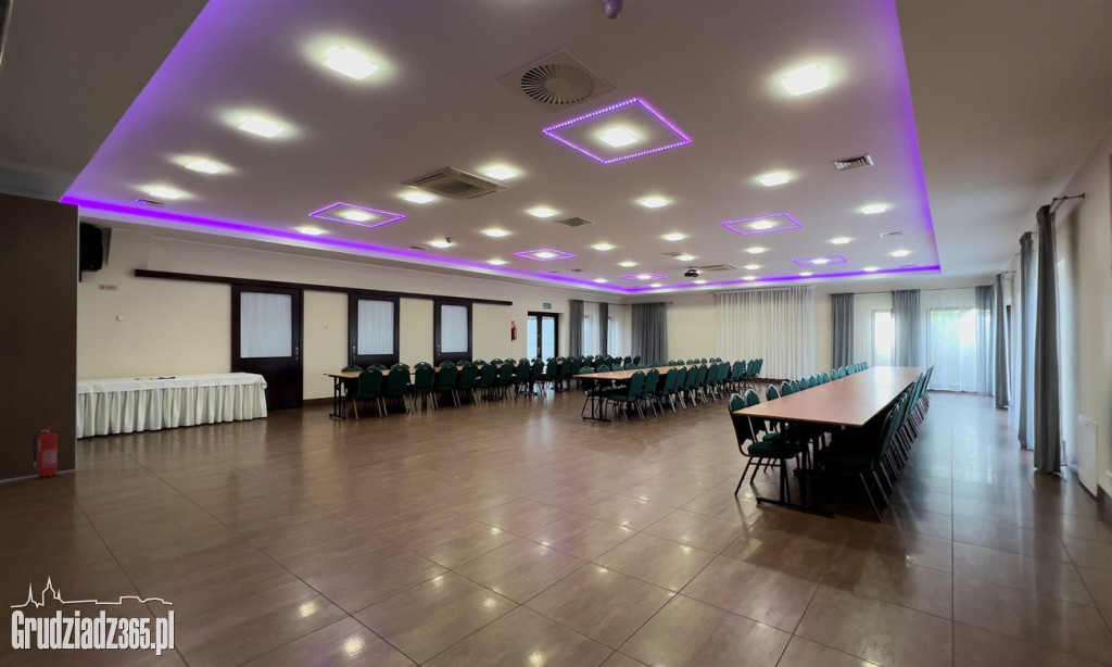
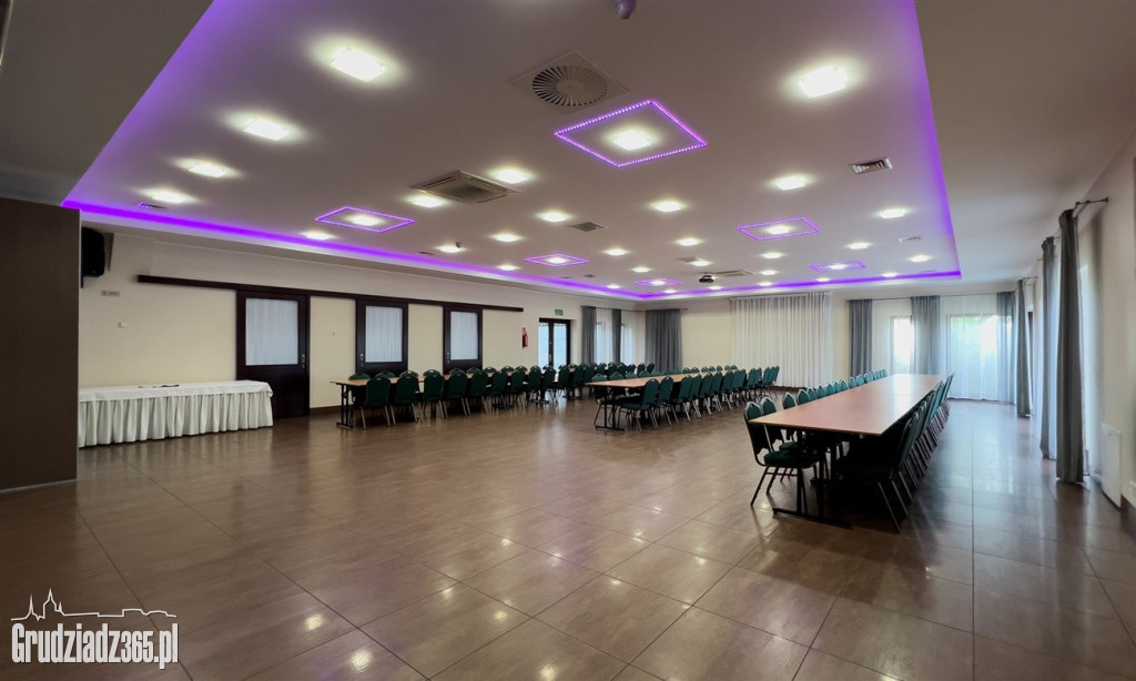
- fire extinguisher (47, 450)
